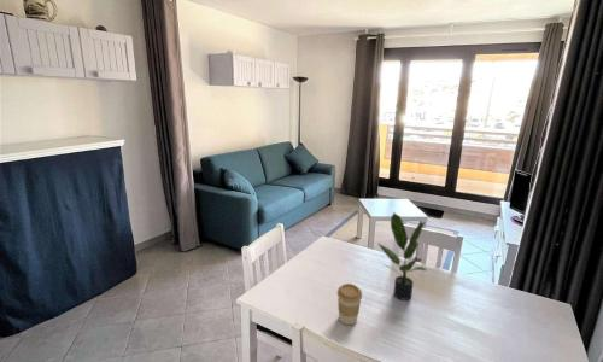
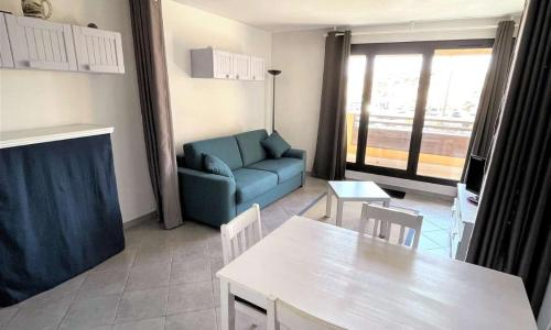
- potted plant (398, 257)
- coffee cup (349, 303)
